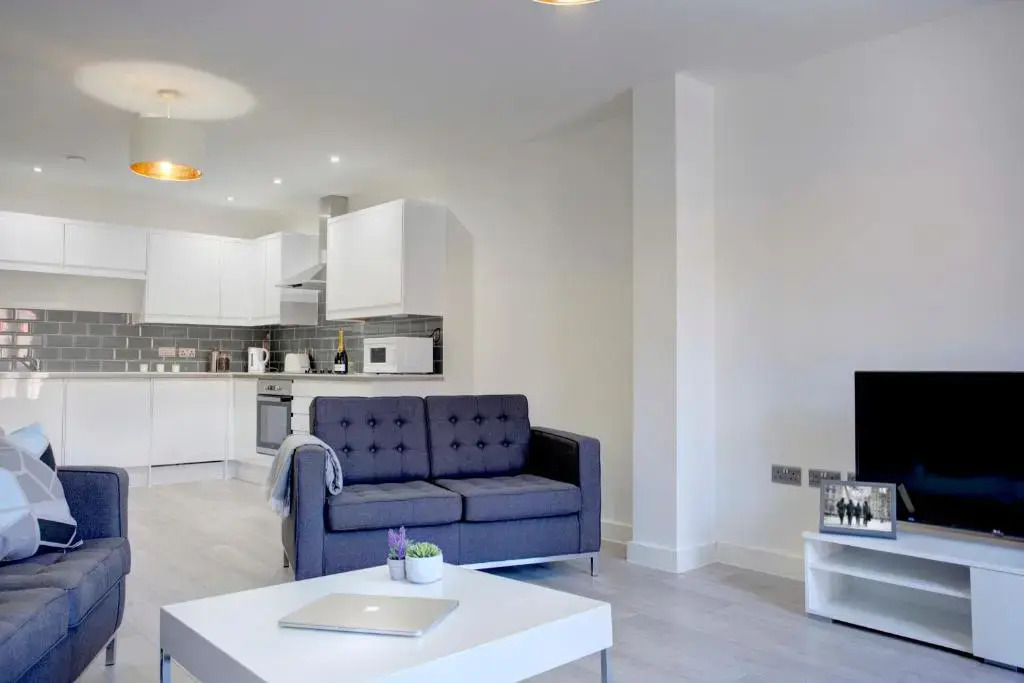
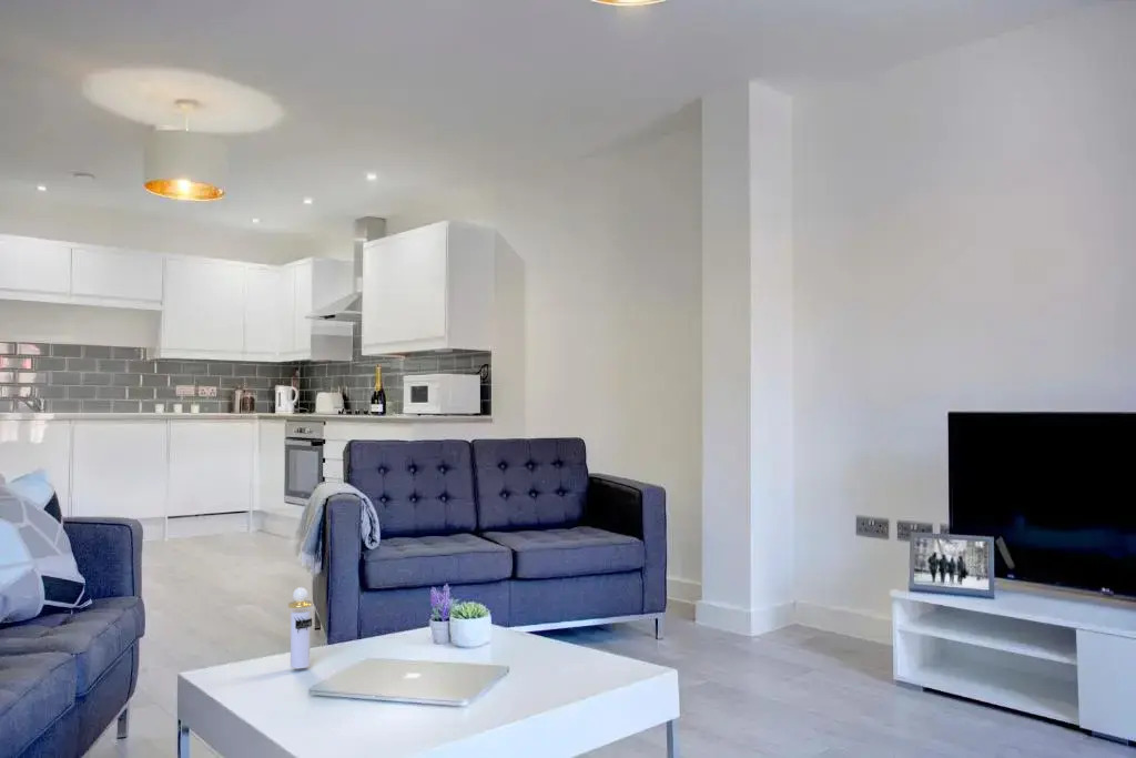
+ perfume bottle (300, 627)
